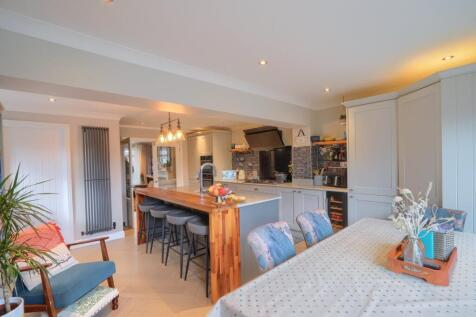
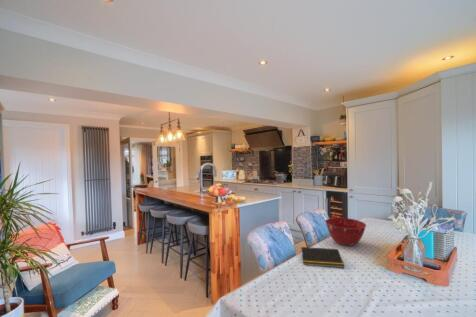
+ notepad (321, 256)
+ mixing bowl (345, 232)
